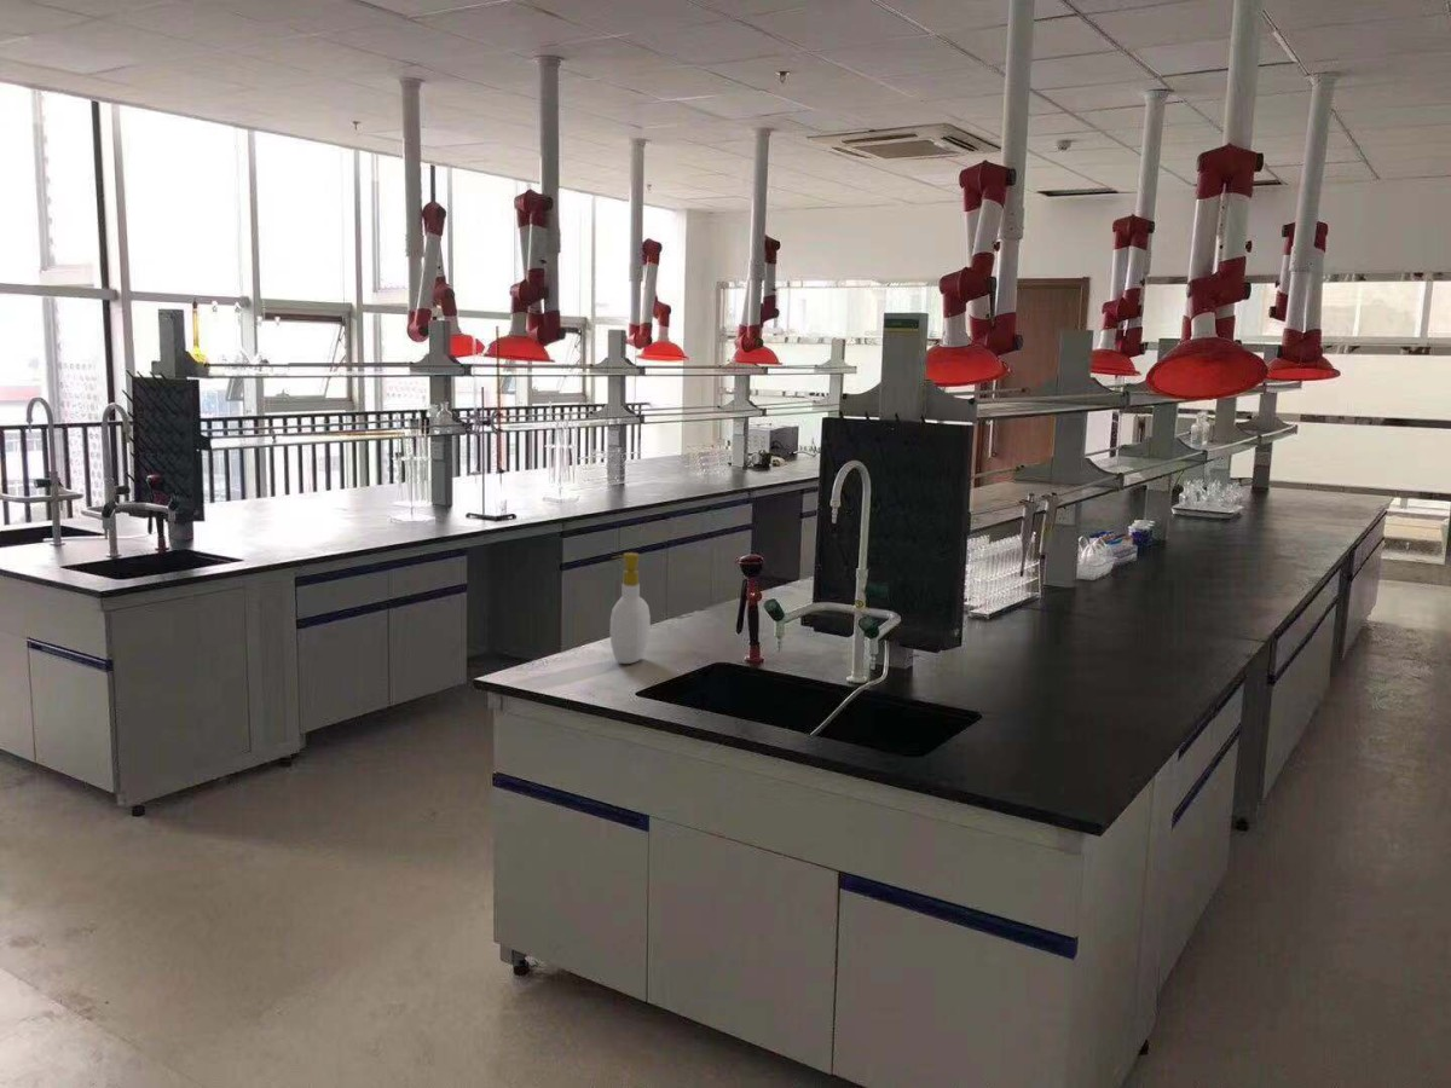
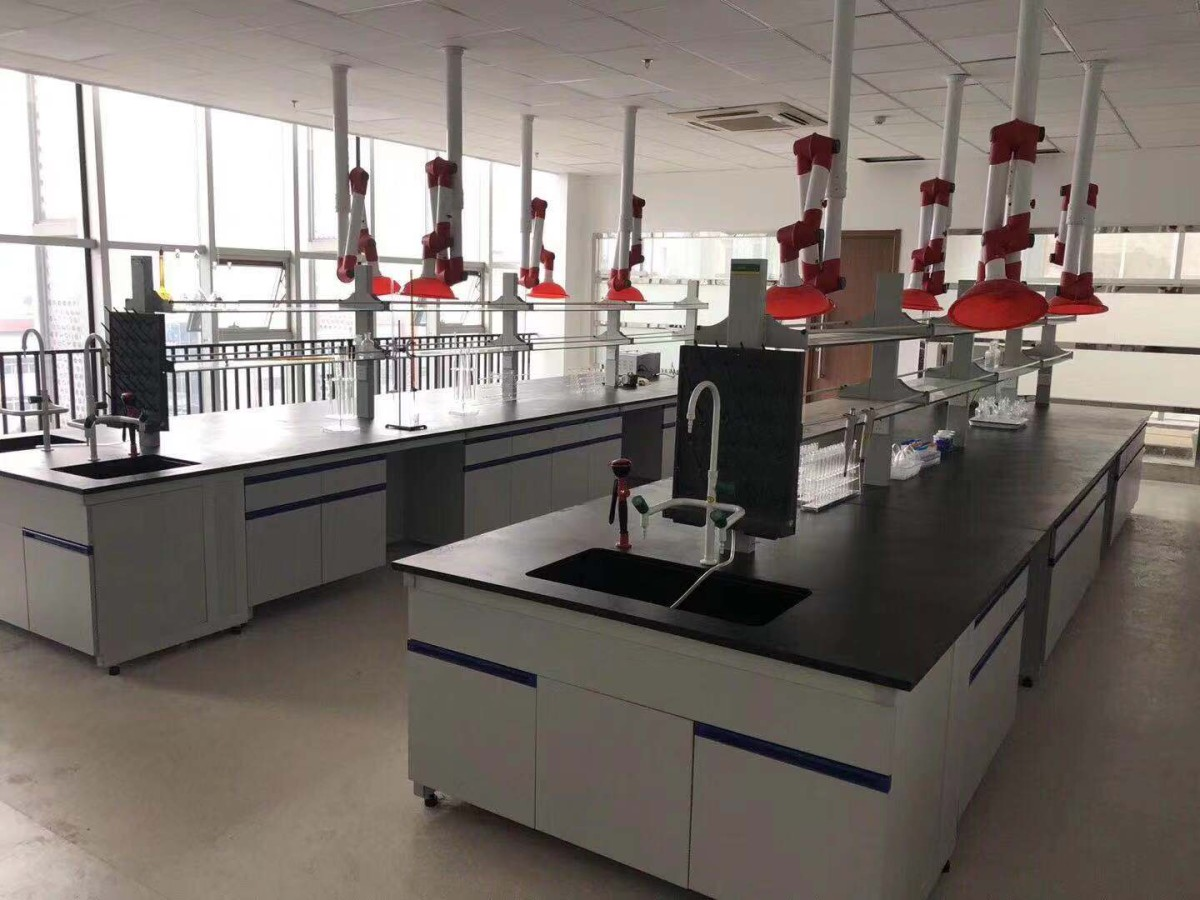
- soap bottle (629, 607)
